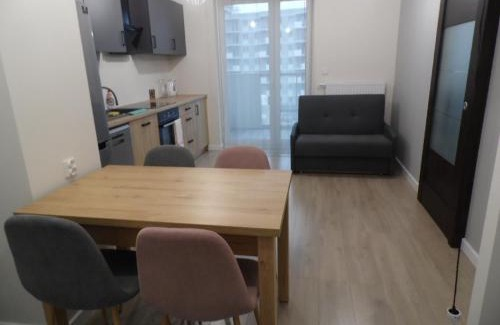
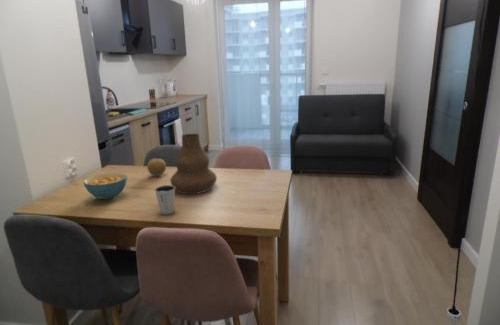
+ cereal bowl (107, 187)
+ dixie cup (166, 200)
+ fruit (156, 167)
+ vase (192, 162)
